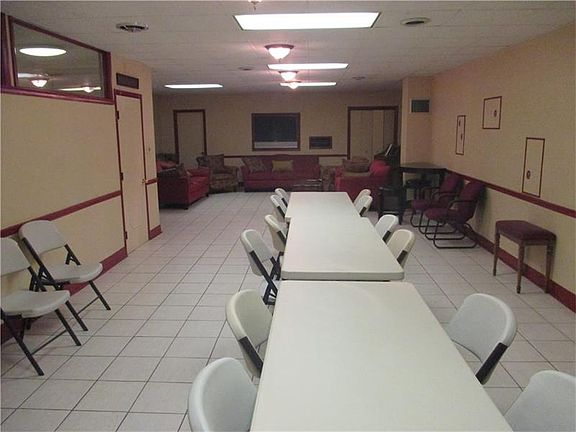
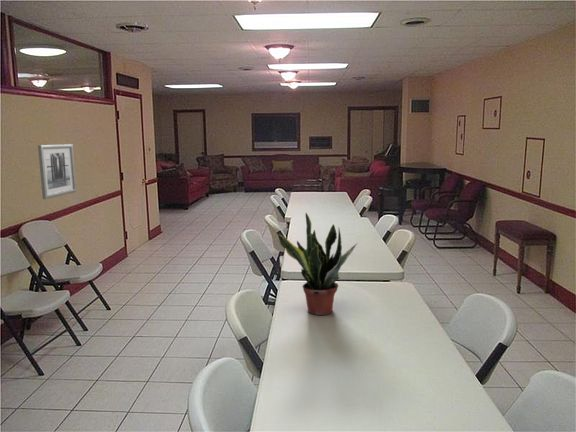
+ wall art (58, 170)
+ potted plant (316, 264)
